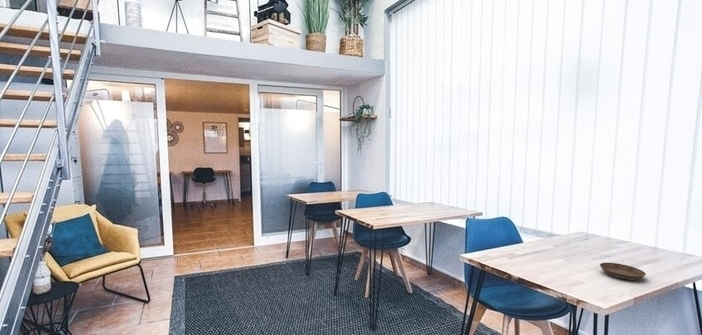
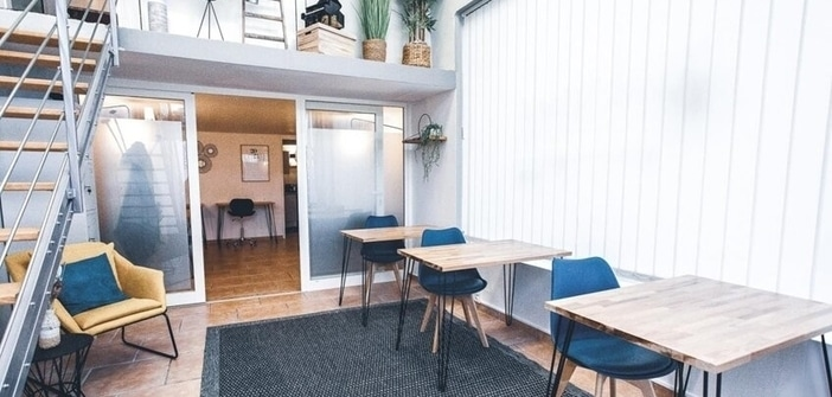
- saucer (621, 271)
